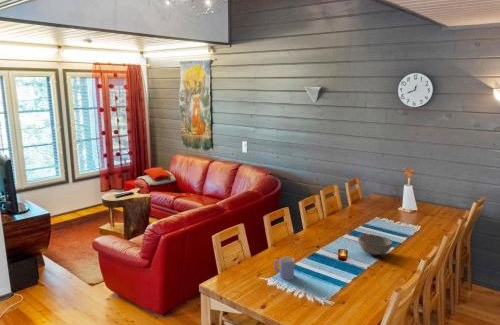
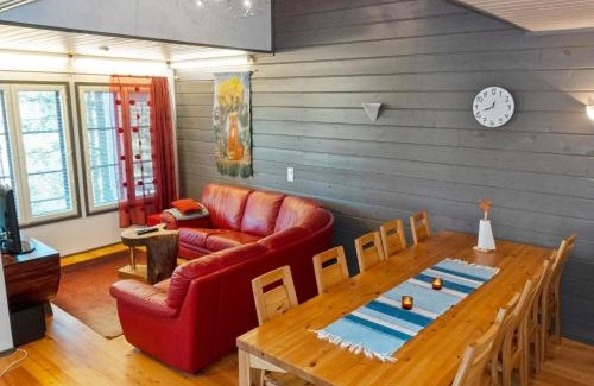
- bowl (374, 246)
- mug (284, 267)
